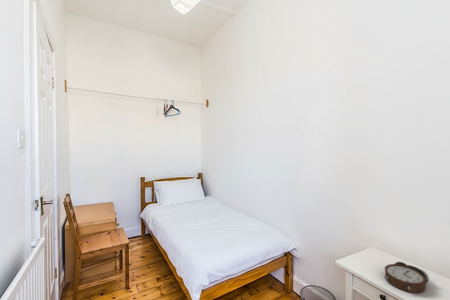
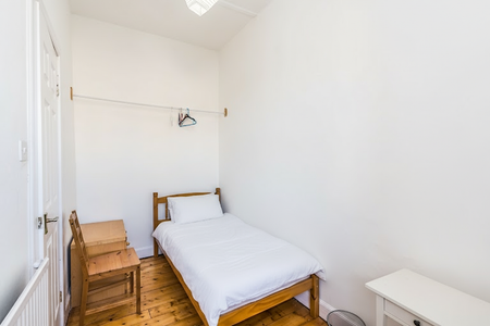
- alarm clock (406, 274)
